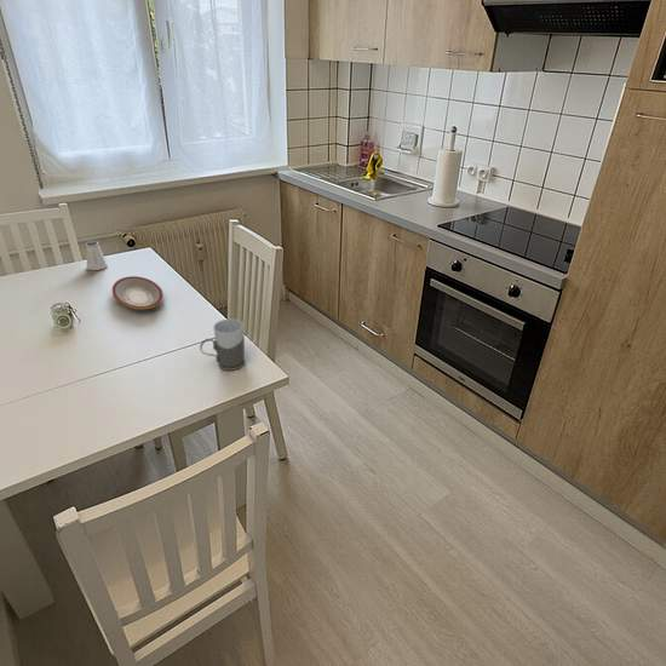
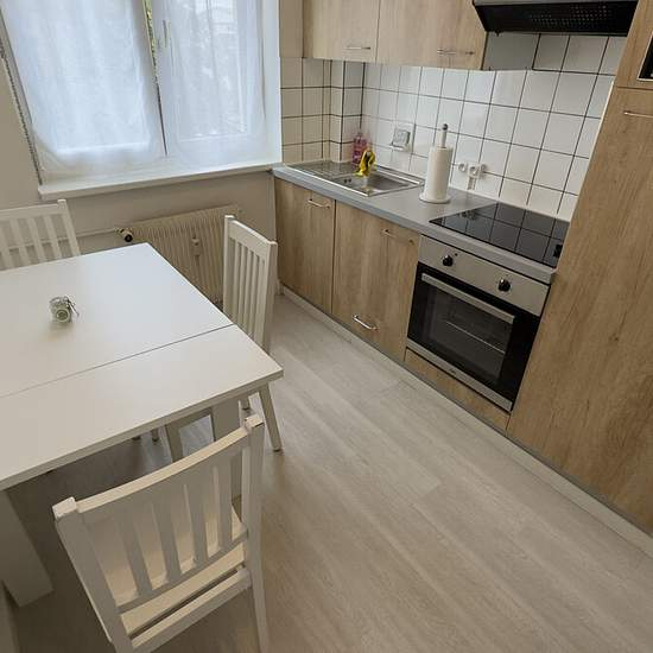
- plate (137, 294)
- saltshaker (94, 254)
- mug (222, 346)
